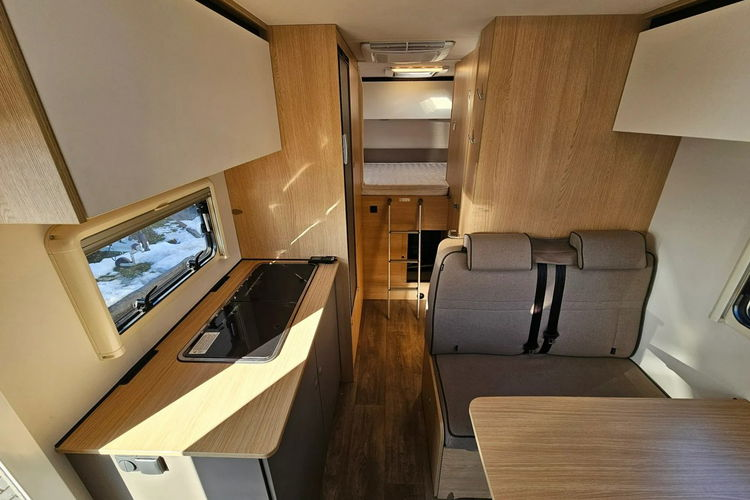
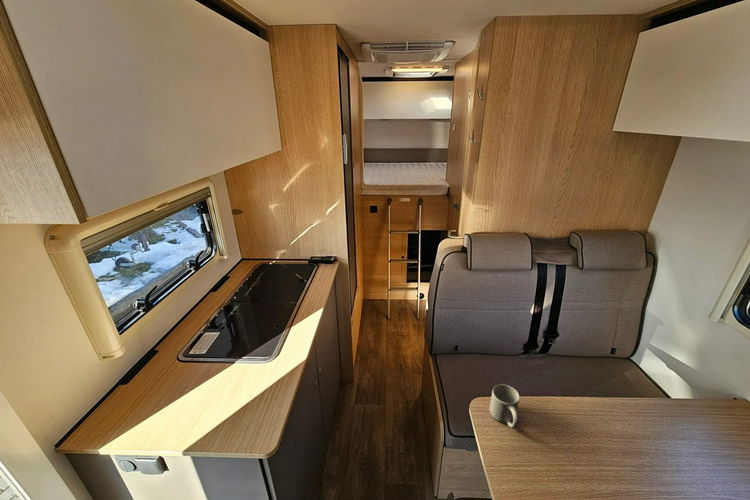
+ mug (506, 409)
